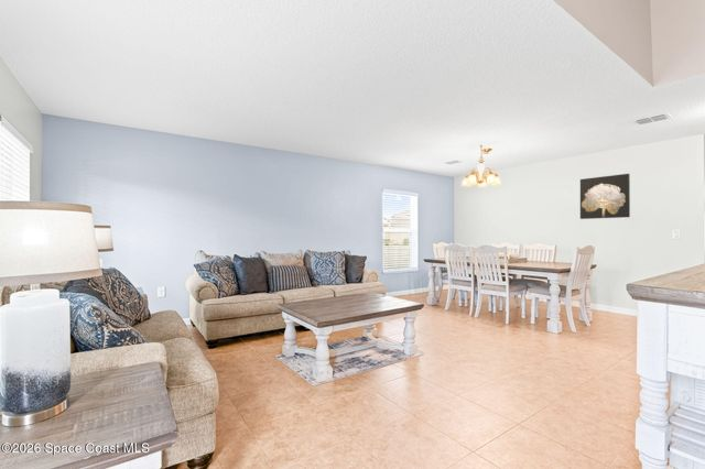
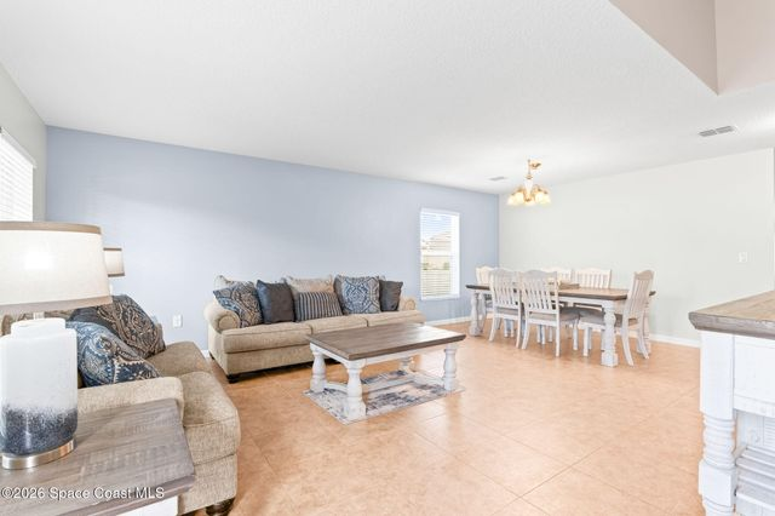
- wall art (604, 197)
